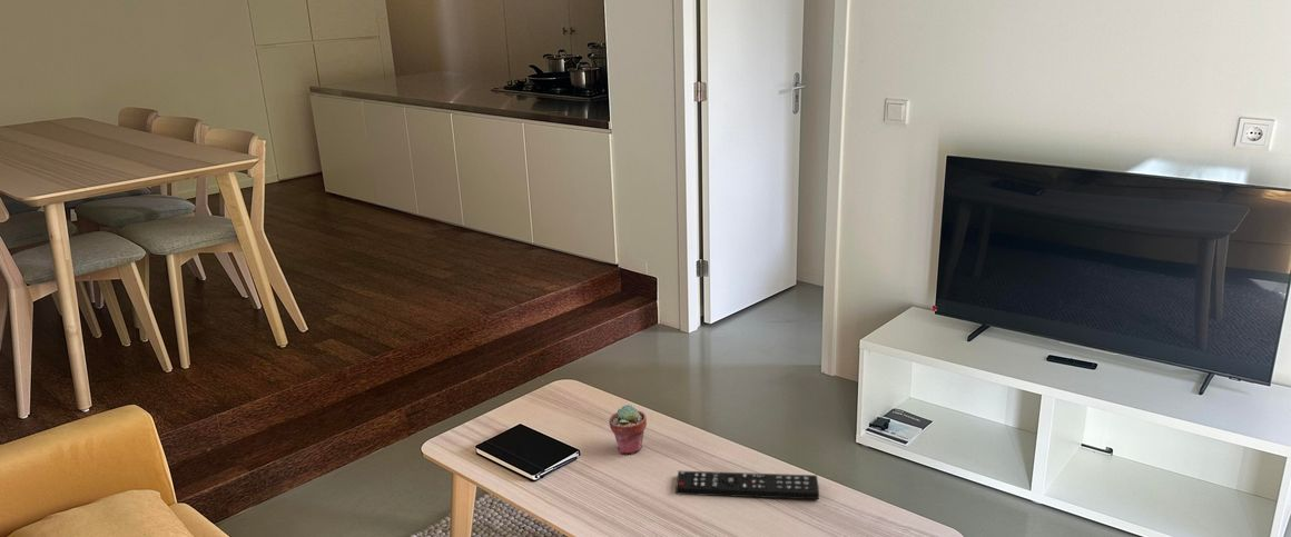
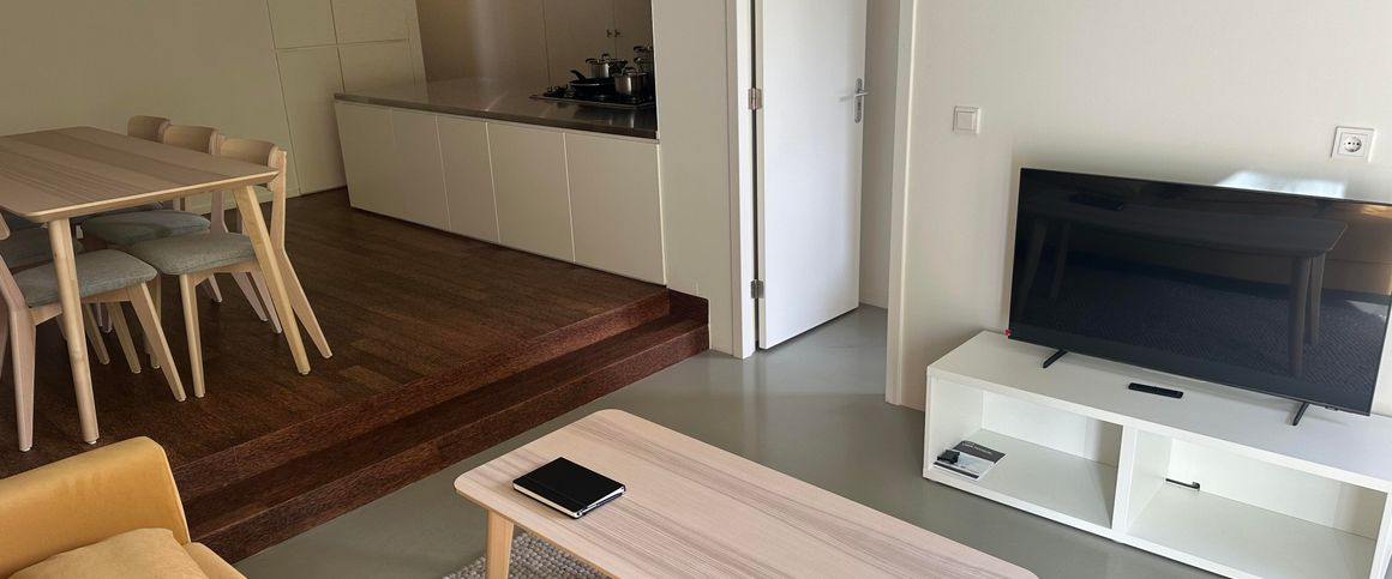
- remote control (746, 484)
- potted succulent (628, 426)
